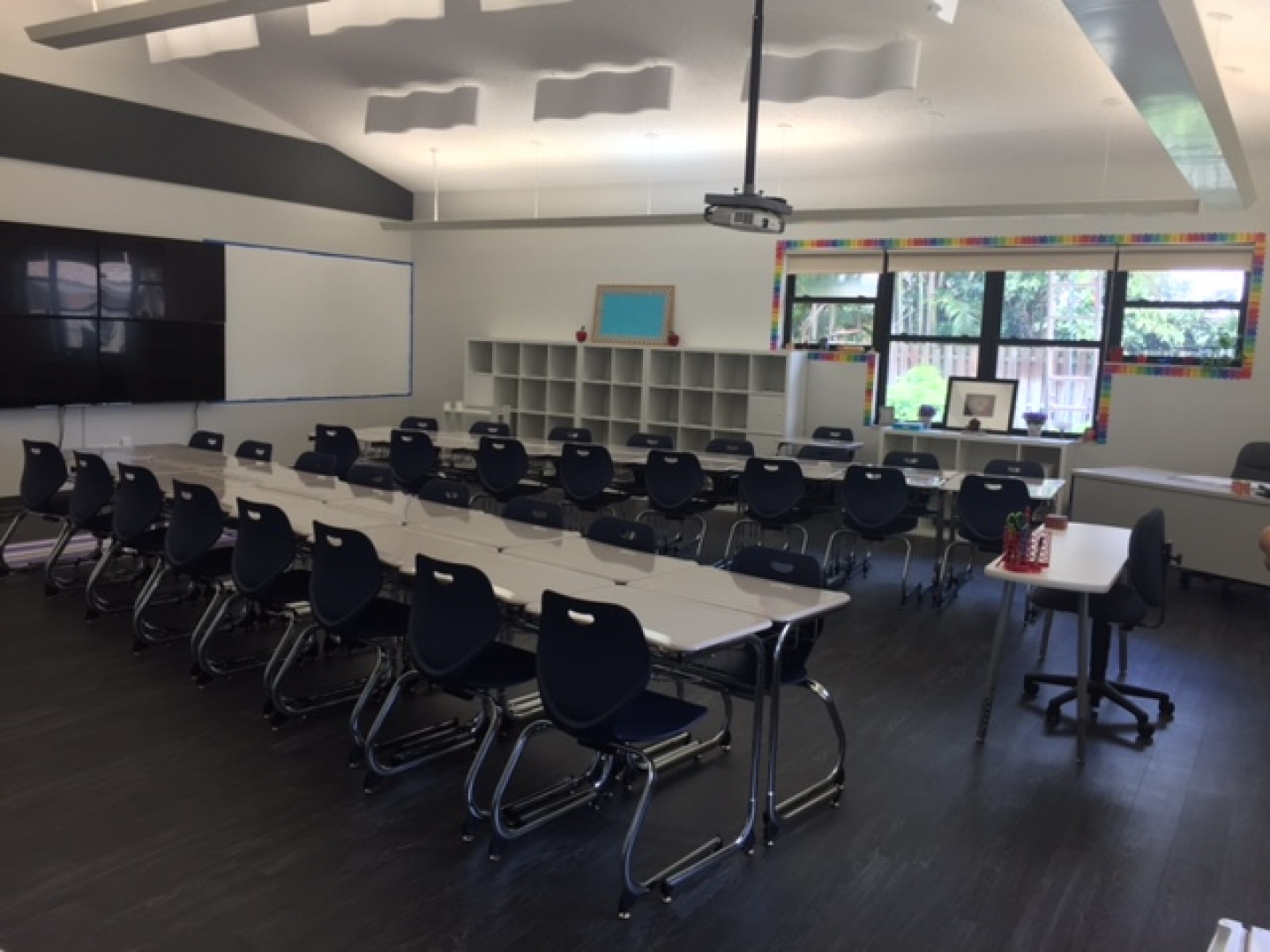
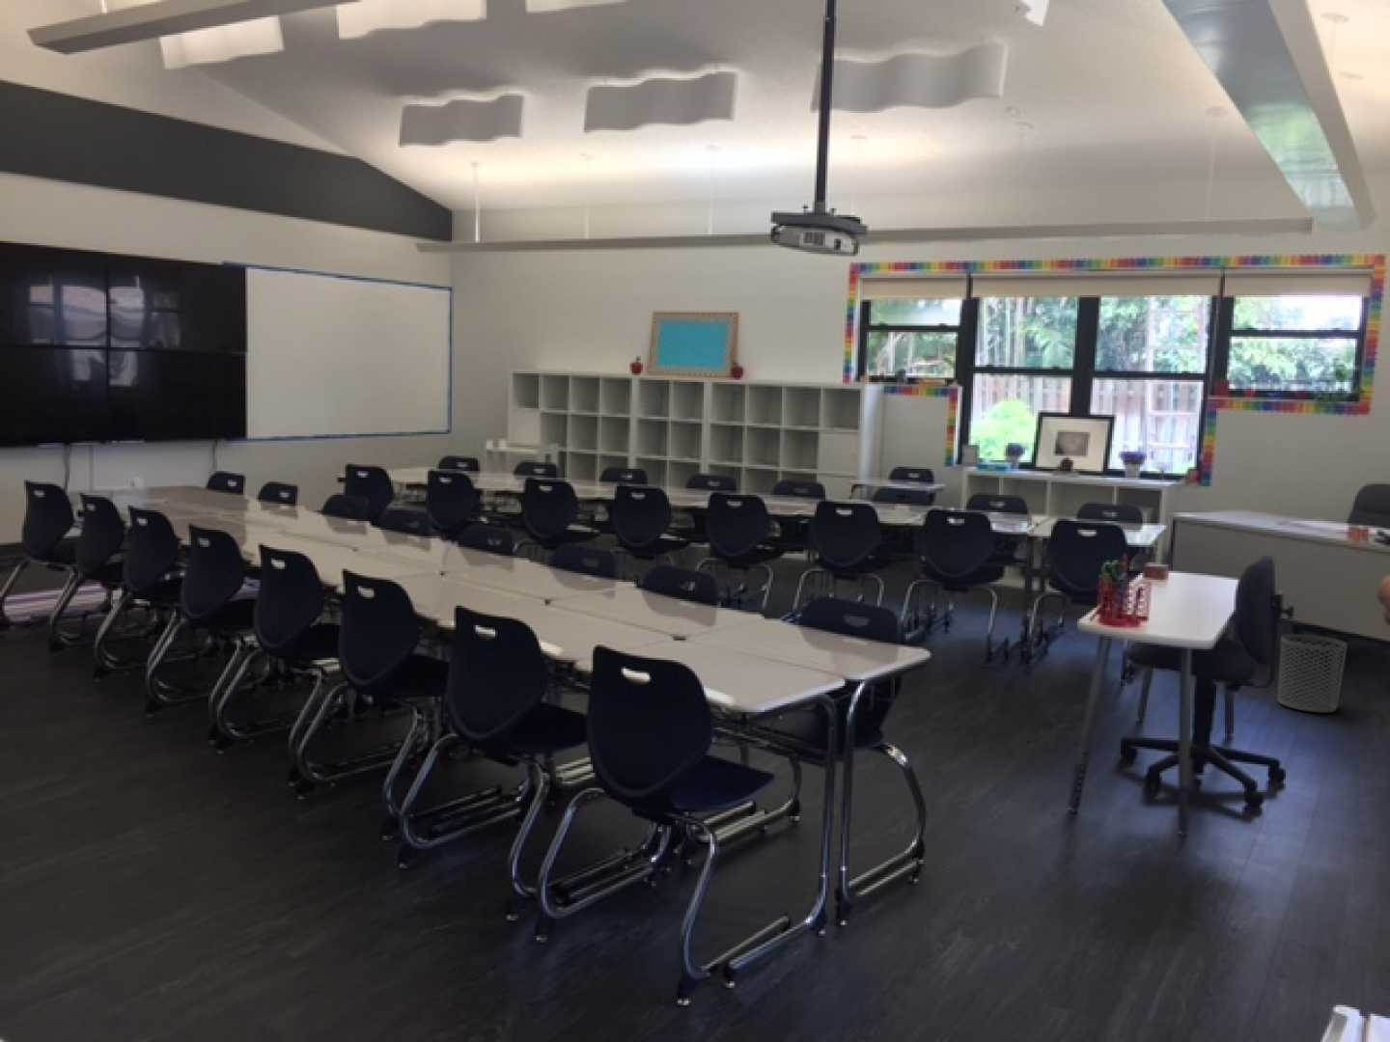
+ waste bin (1310, 672)
